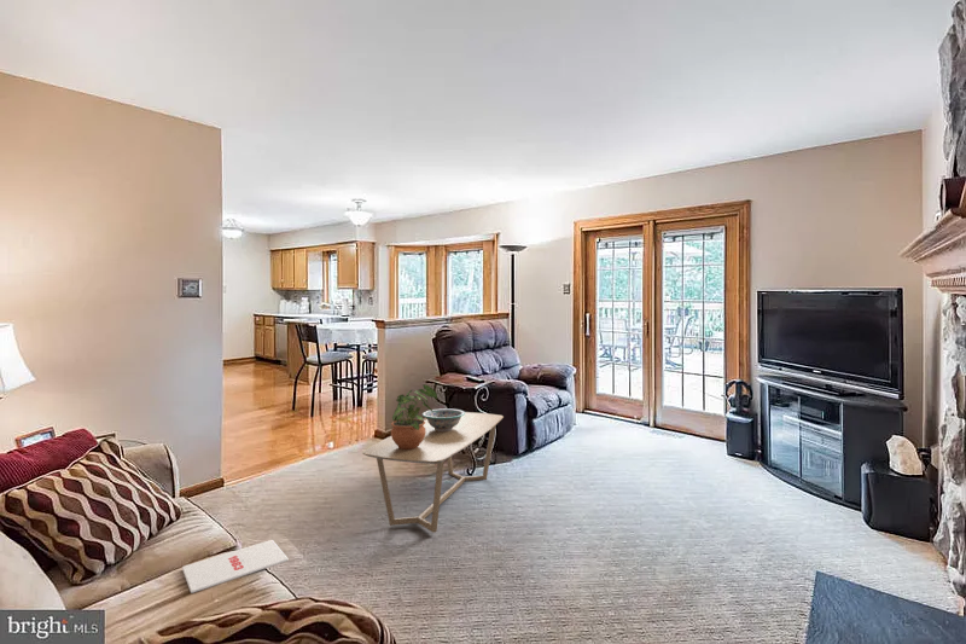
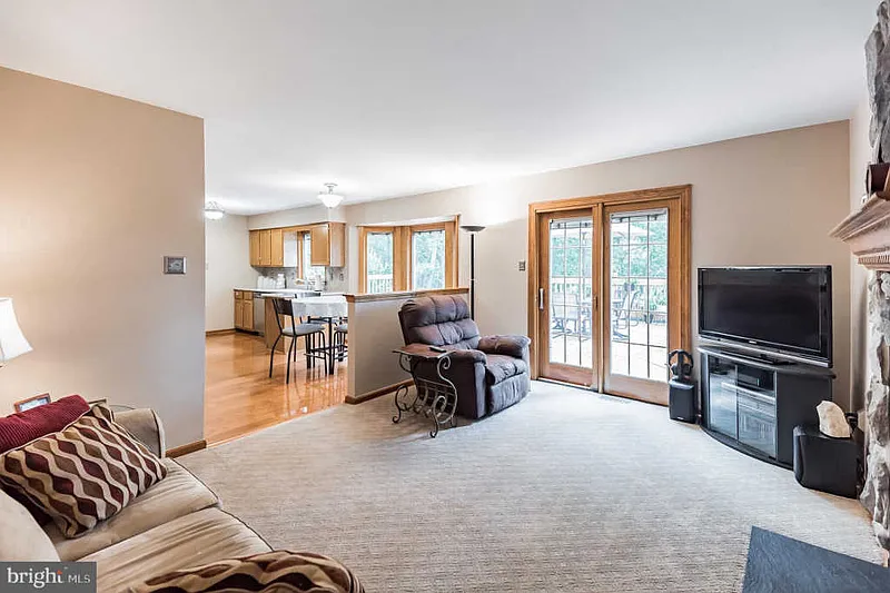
- coffee table (442, 465)
- decorative bowl (443, 420)
- potted plant (414, 414)
- magazine (235, 563)
